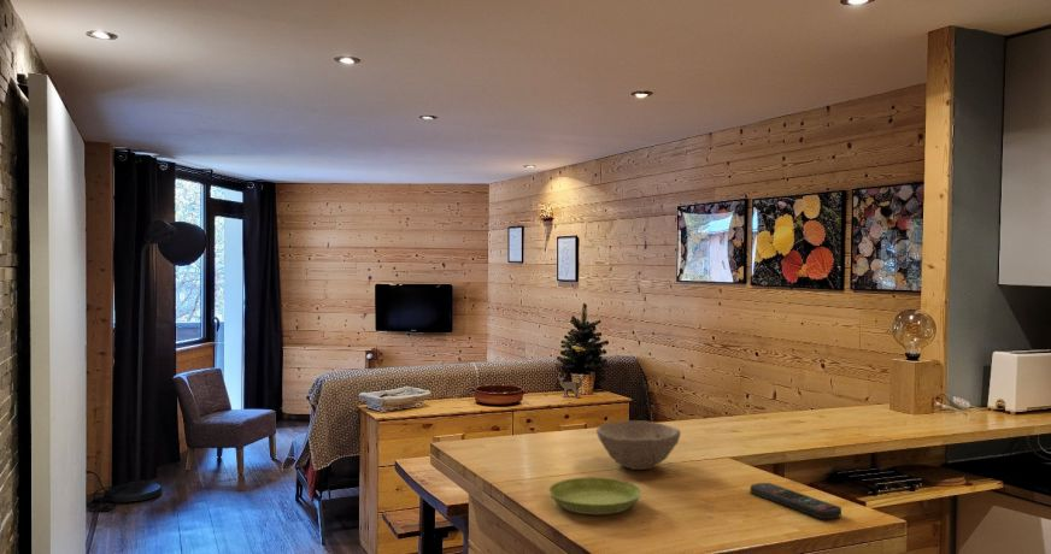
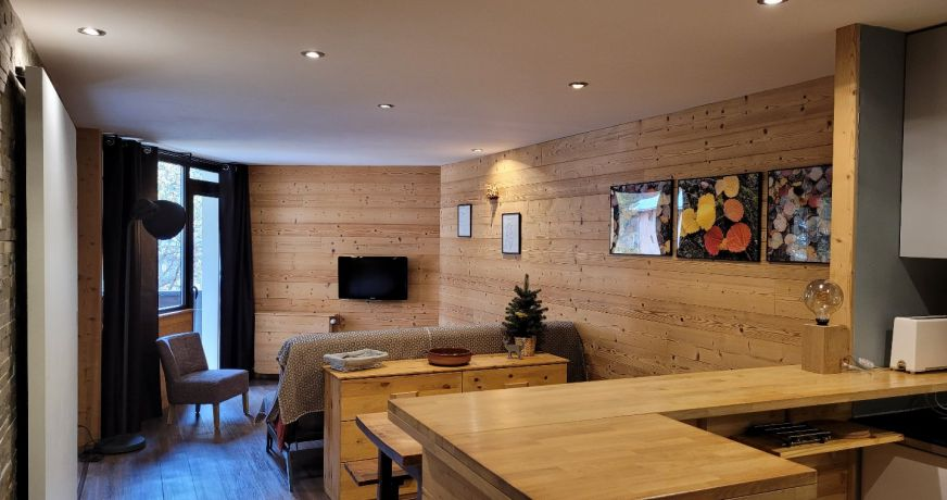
- bowl (636, 447)
- remote control (793, 499)
- saucer (594, 496)
